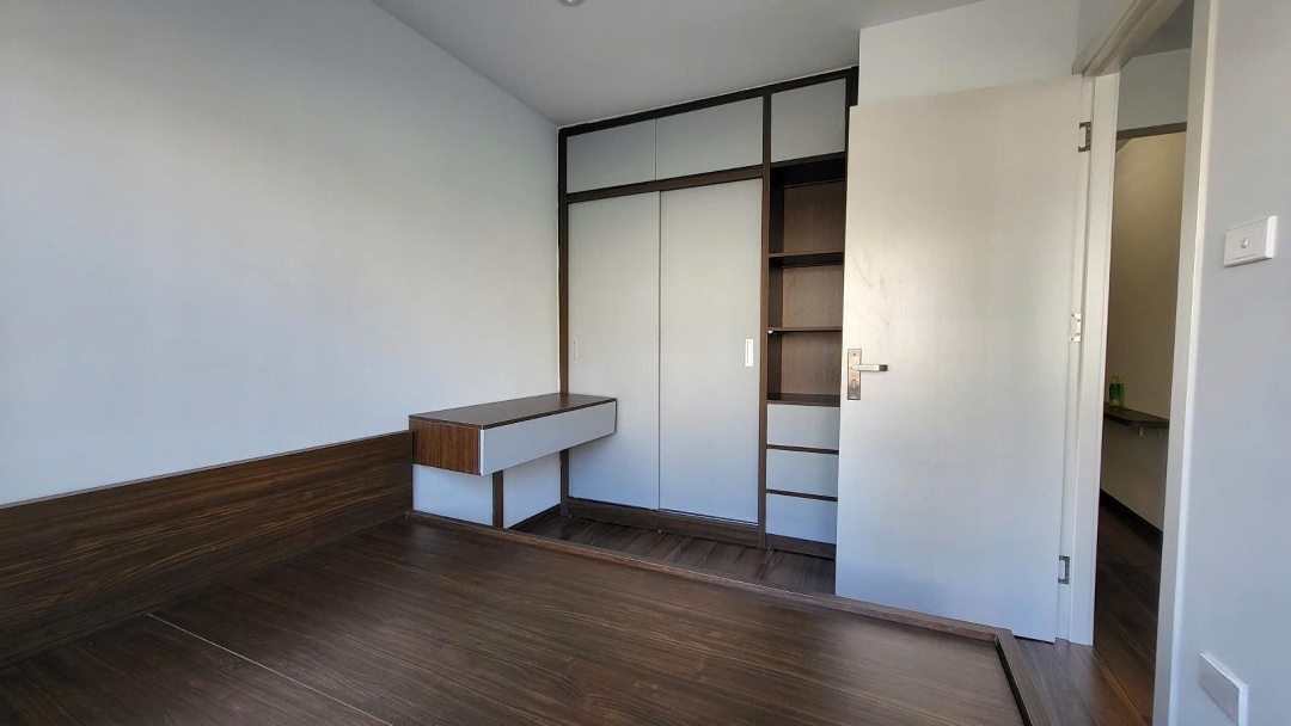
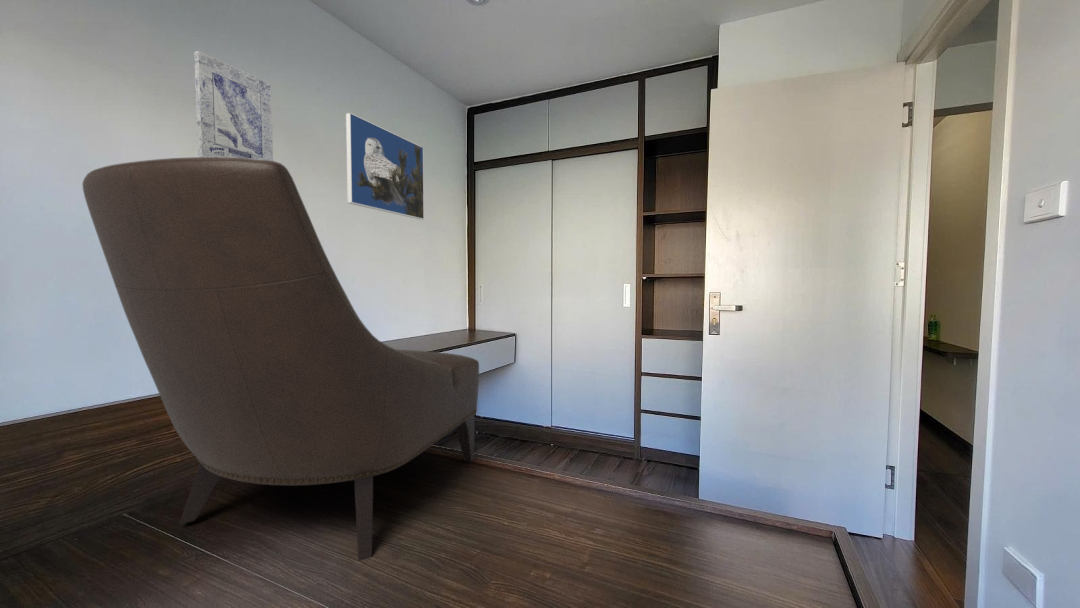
+ chair (319, 356)
+ wall art (237, 118)
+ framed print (389, 172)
